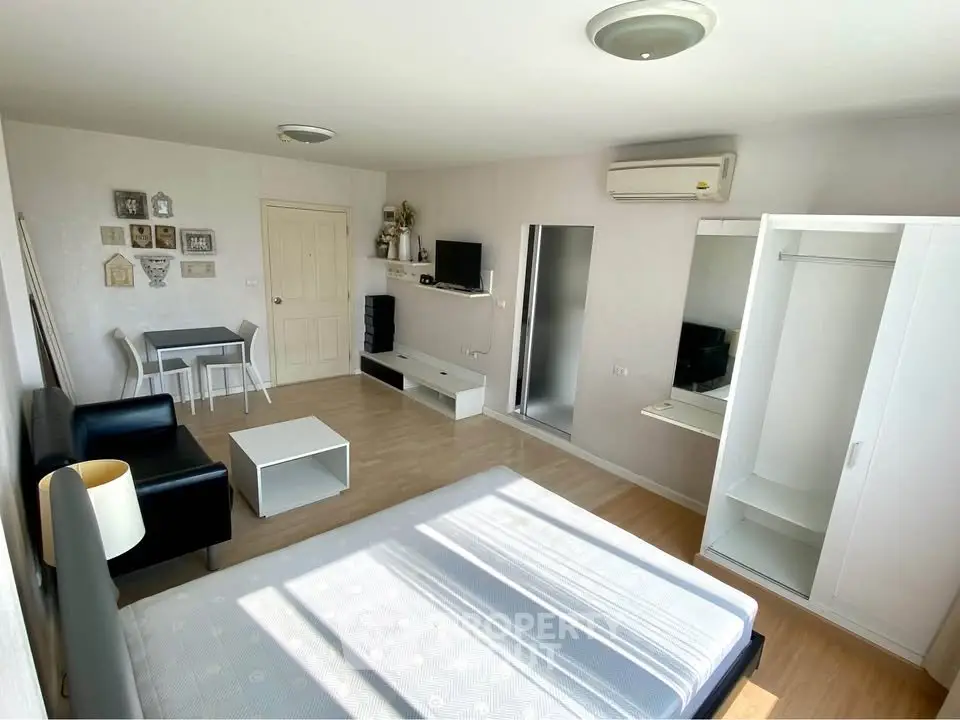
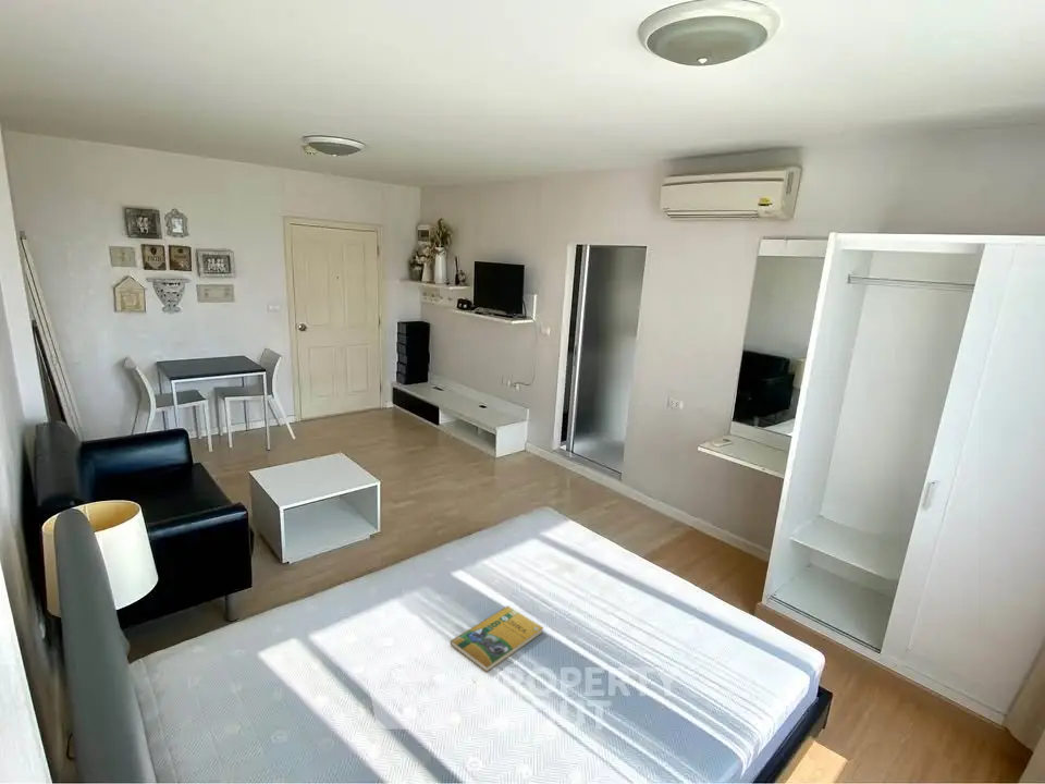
+ booklet (497, 636)
